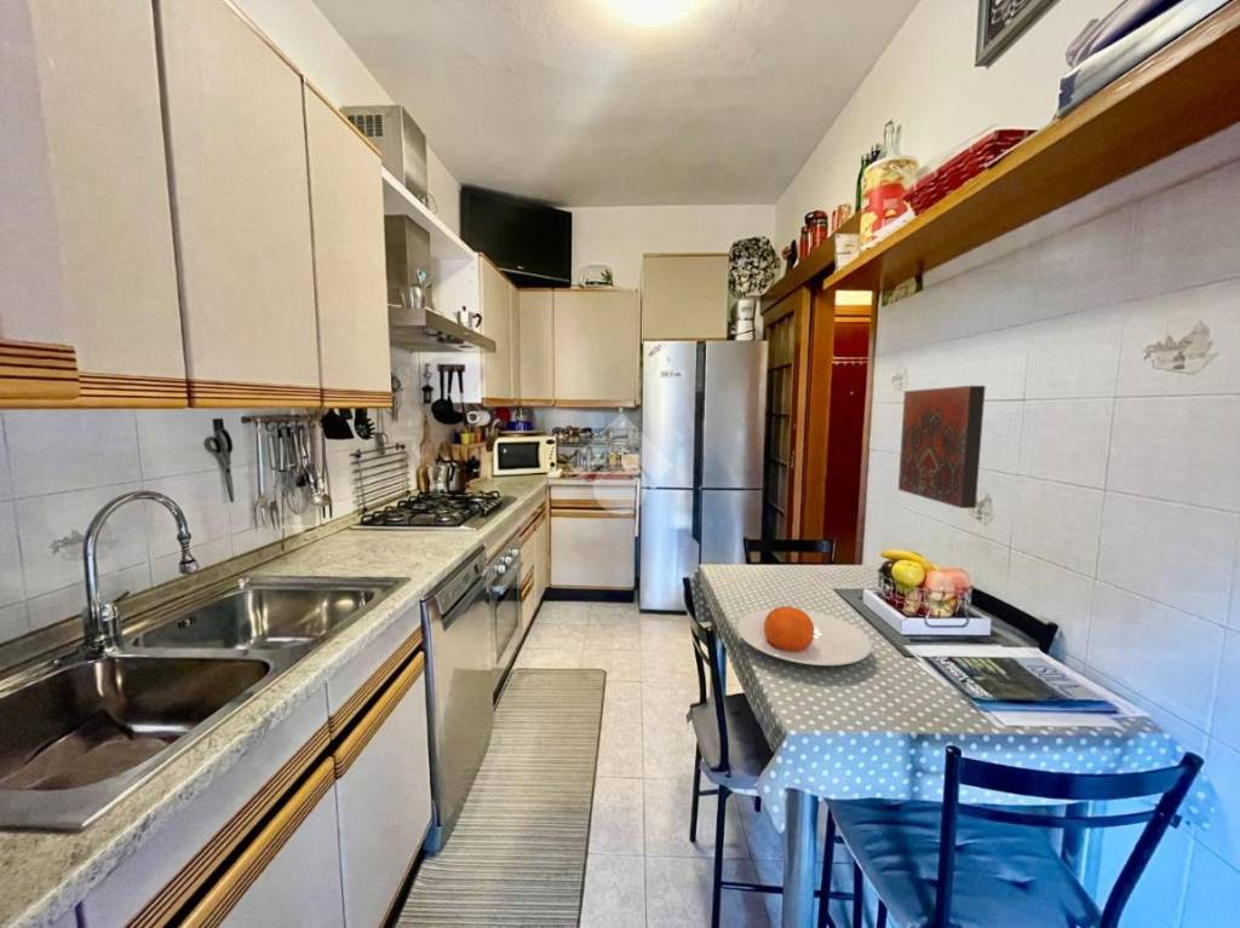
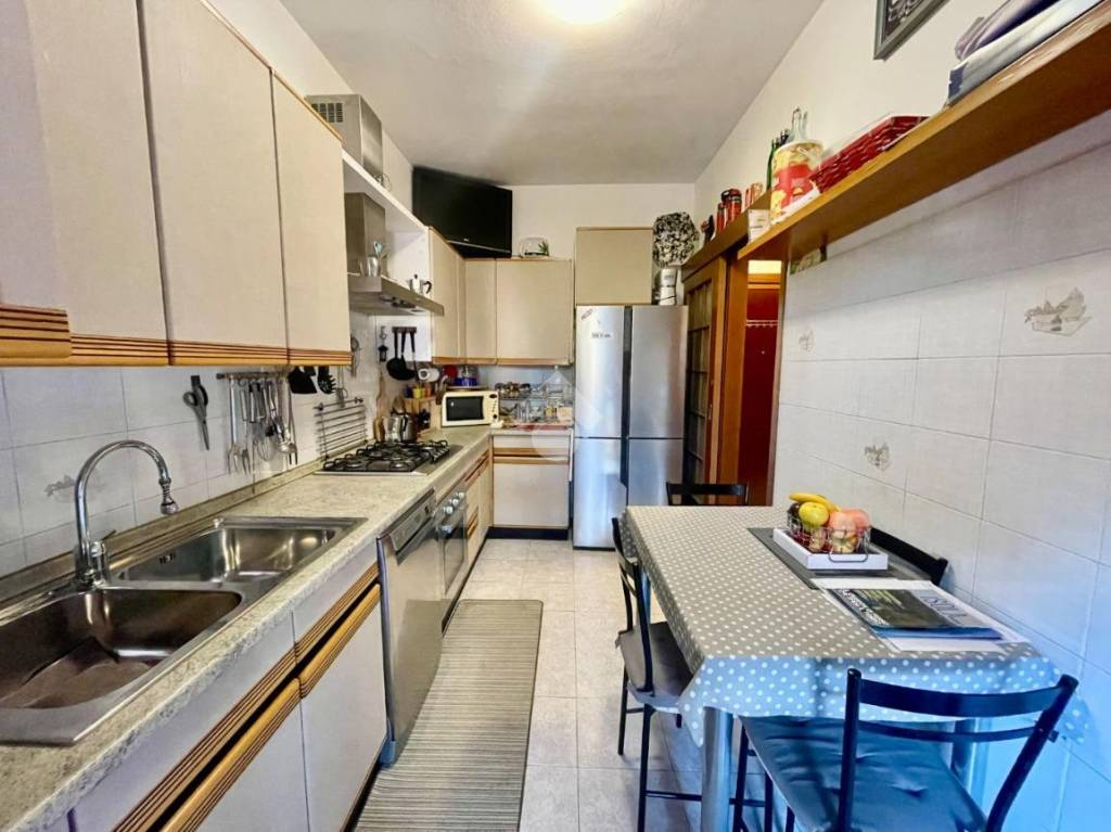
- decorative tile (936, 443)
- plate (802, 628)
